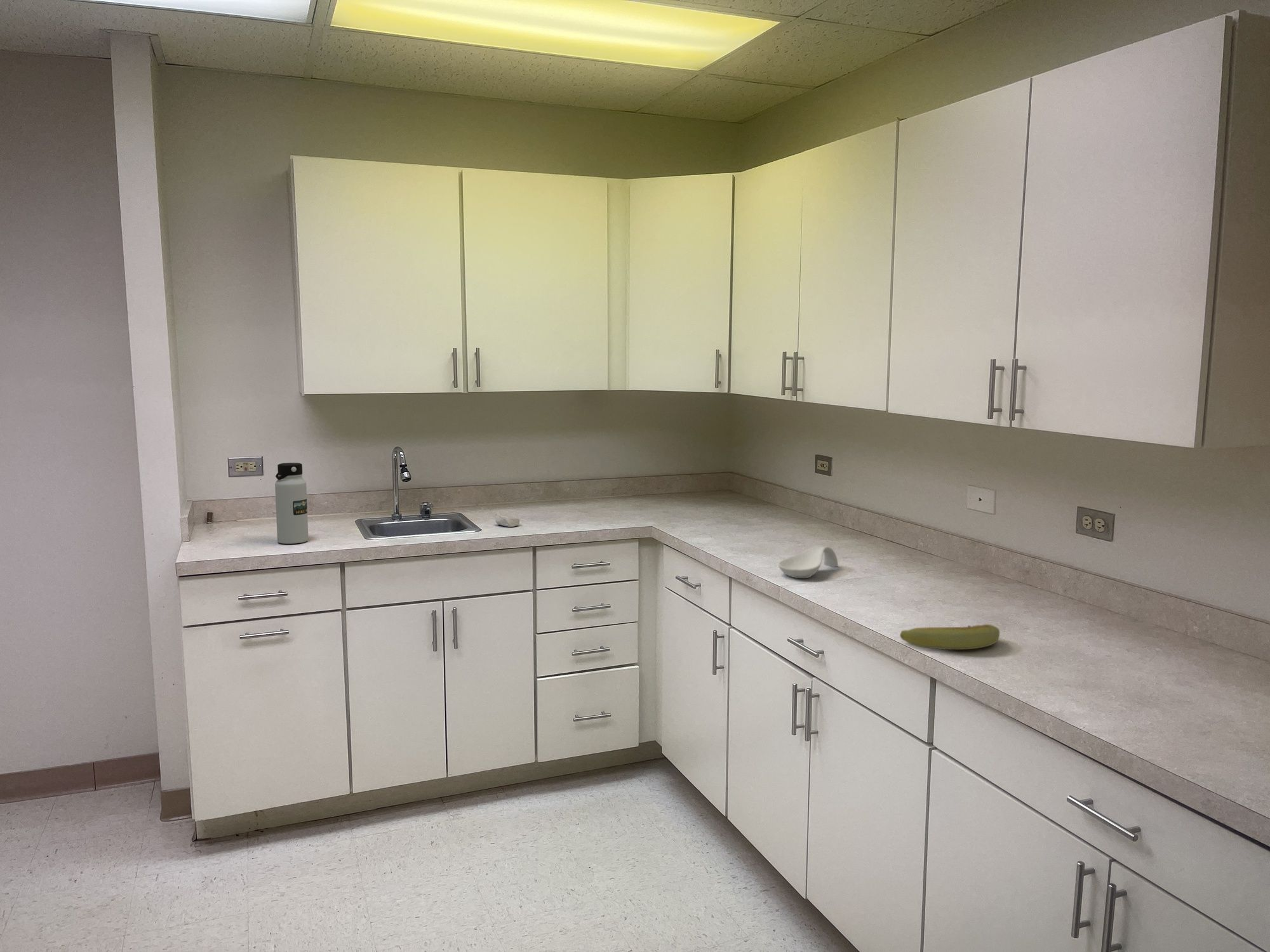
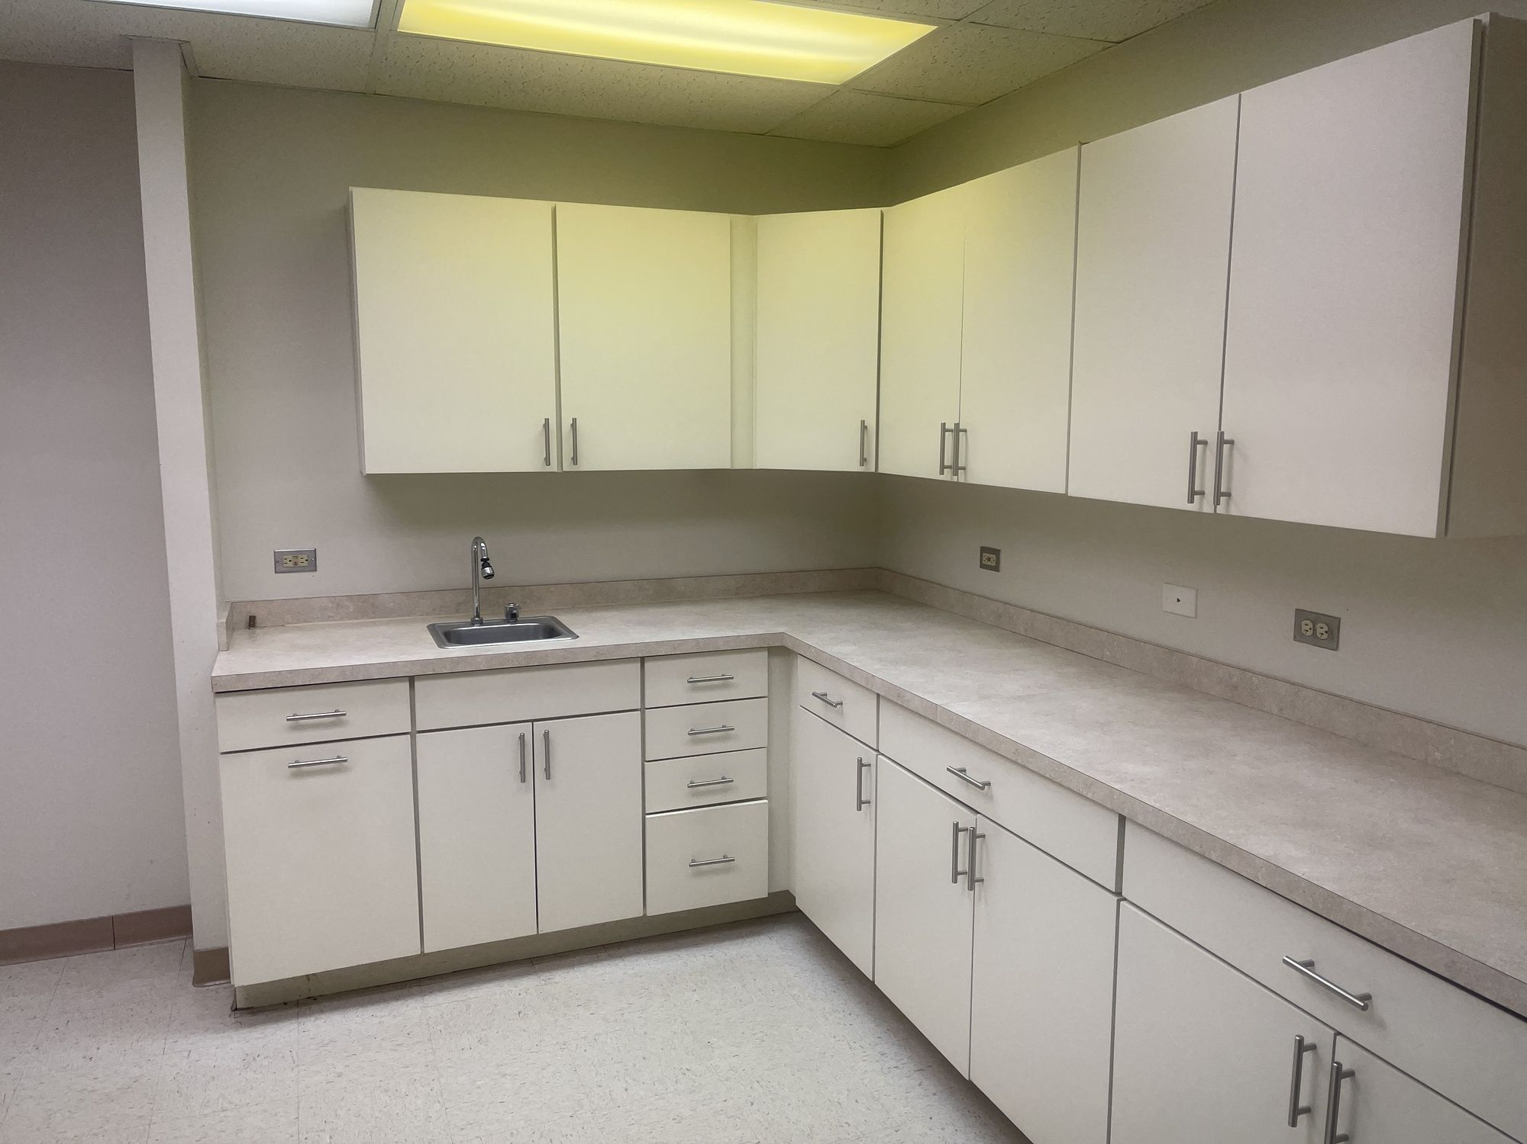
- banana (956, 629)
- soap bar (507, 519)
- spoon rest (810, 560)
- water bottle (291, 502)
